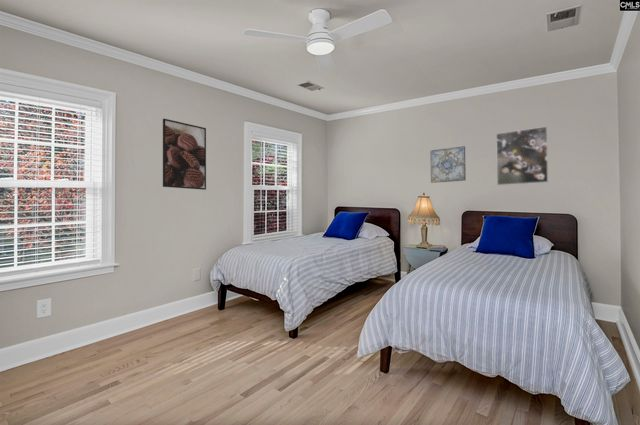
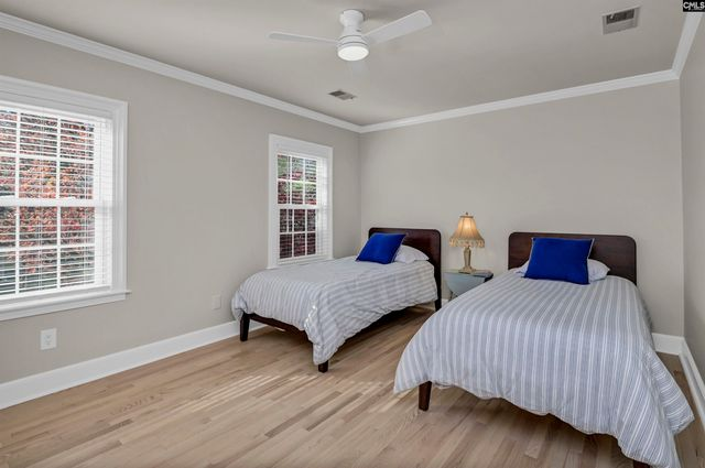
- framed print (185, 155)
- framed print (521, 157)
- wall art (447, 165)
